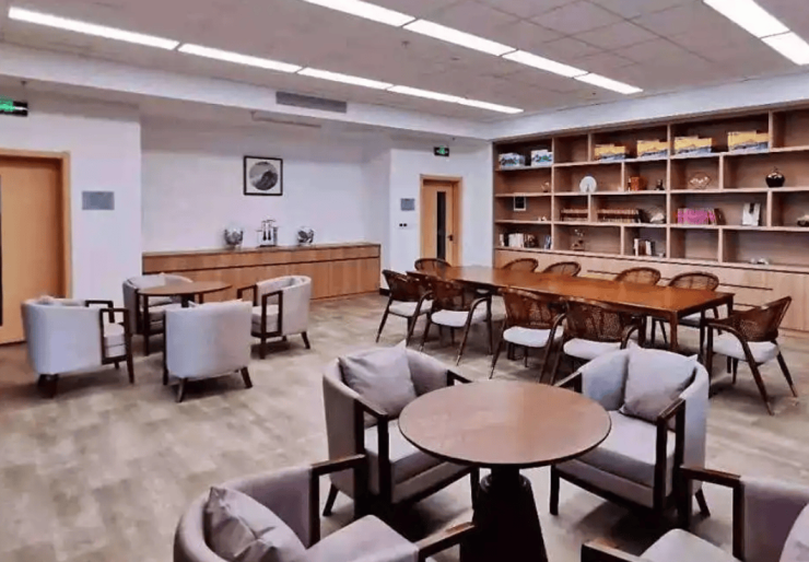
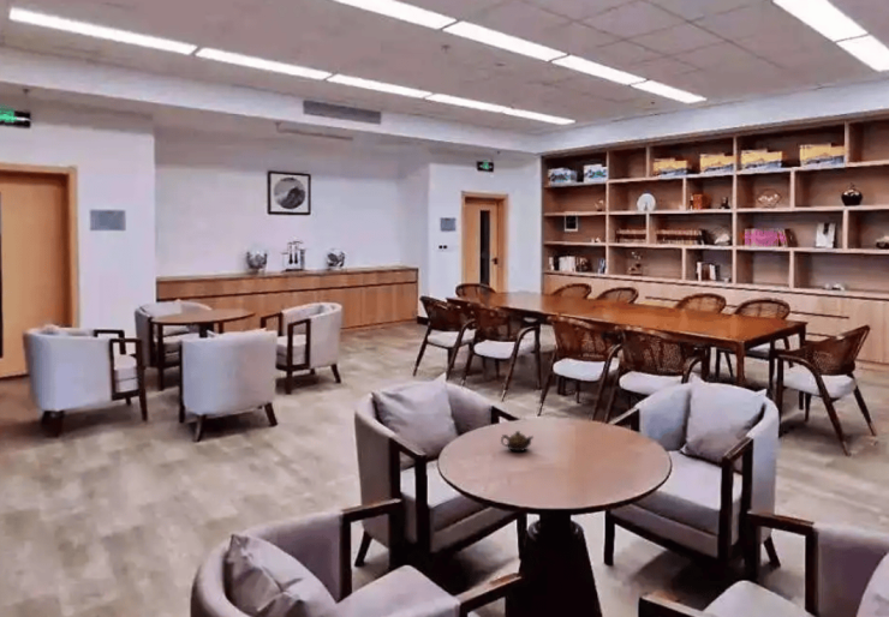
+ teapot (517, 439)
